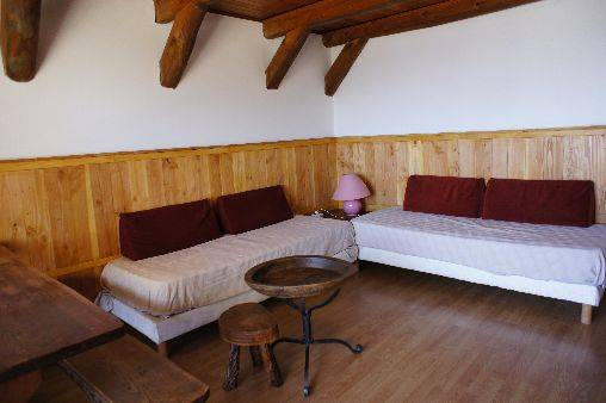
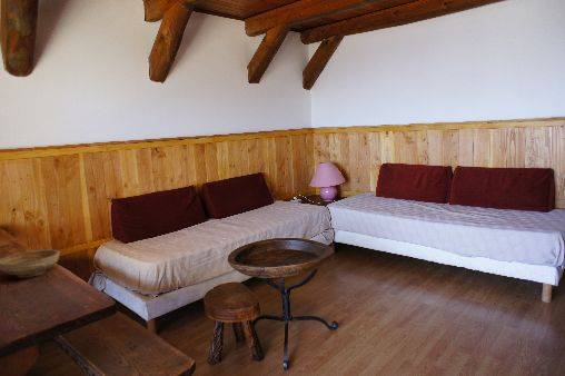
+ ceramic bowl (30, 265)
